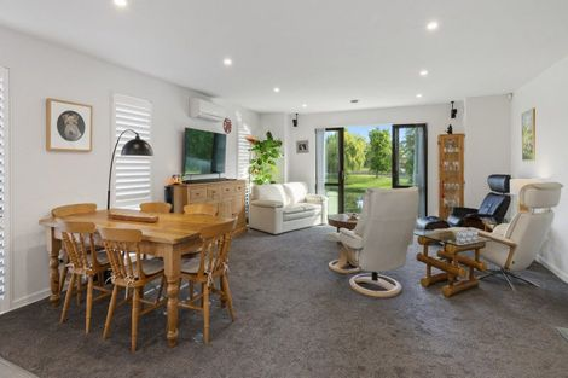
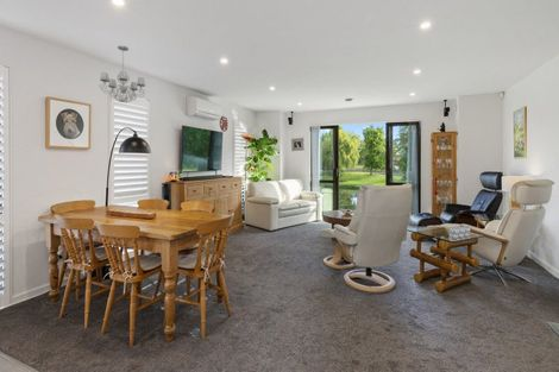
+ chandelier (123, 74)
